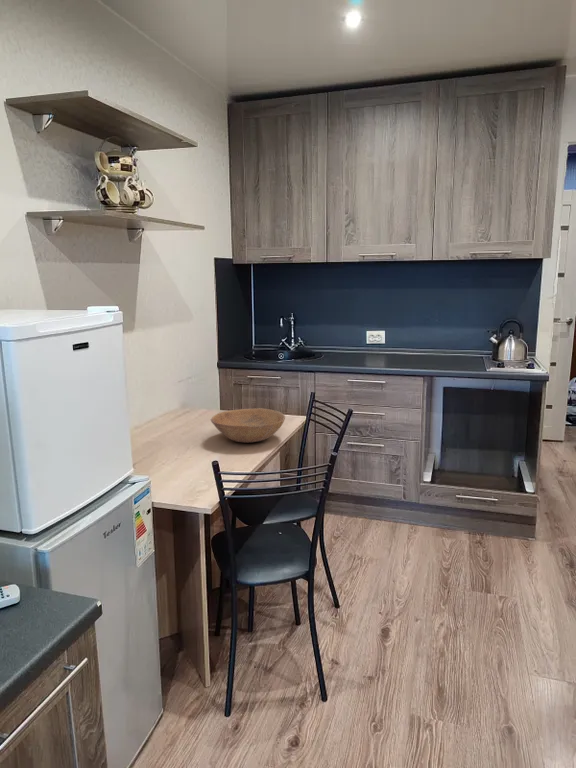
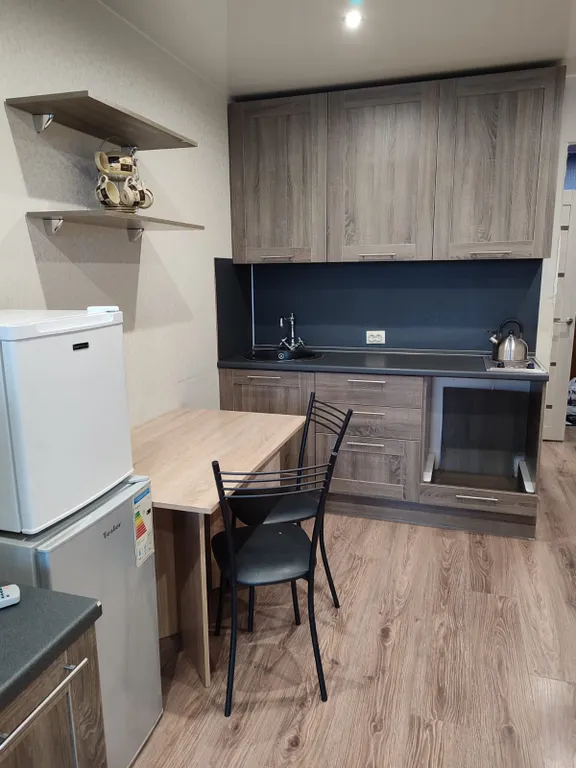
- bowl (248, 428)
